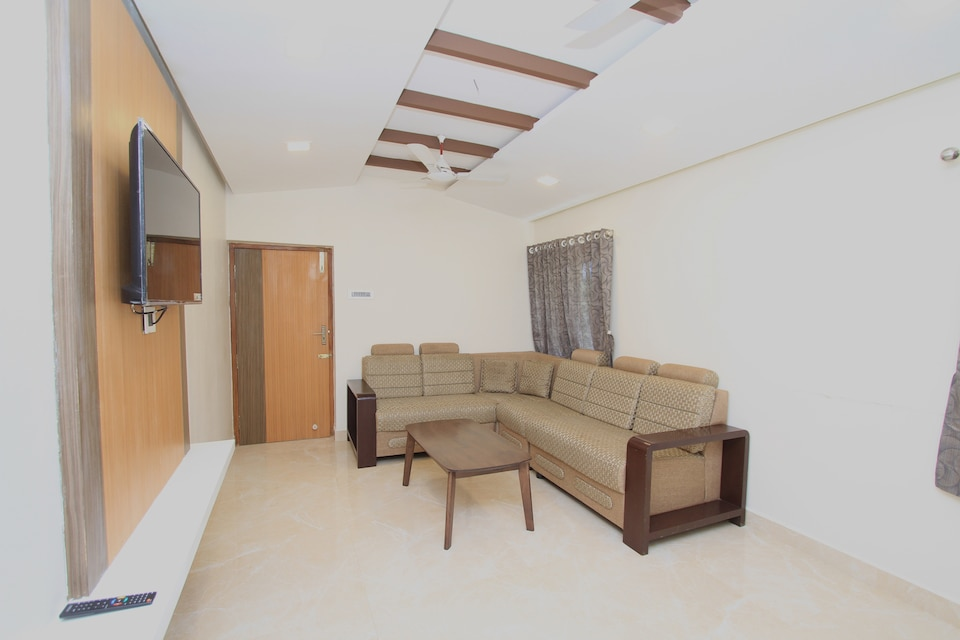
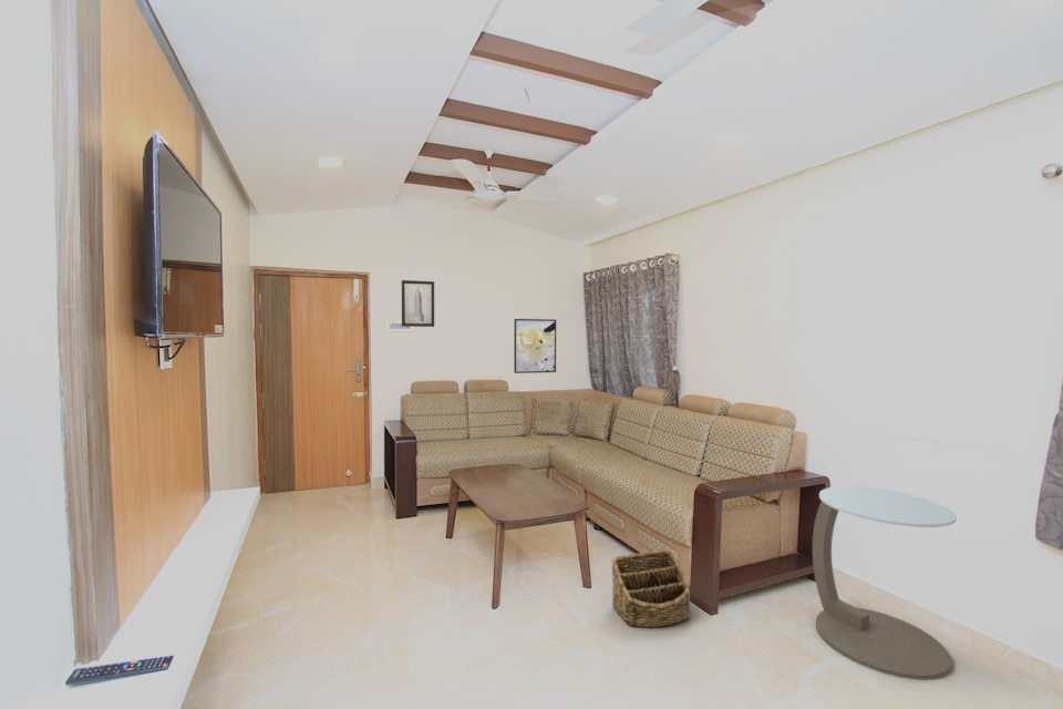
+ basket (651, 587)
+ wall art (417, 304)
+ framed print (535, 346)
+ side table (863, 608)
